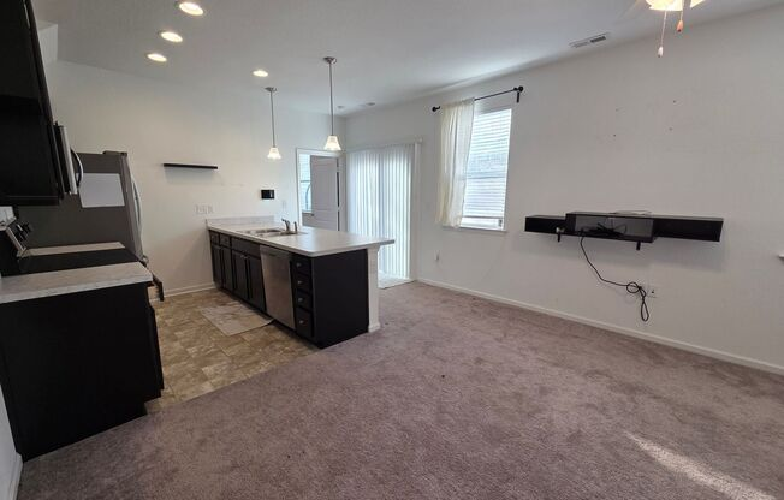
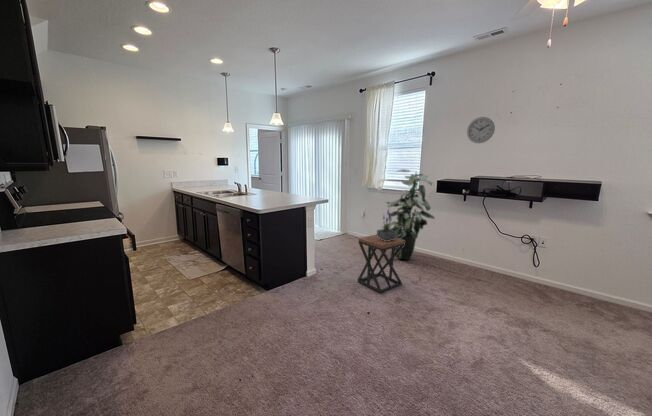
+ wall clock (480, 130)
+ potted plant (387, 223)
+ stool (380, 260)
+ indoor plant (407, 214)
